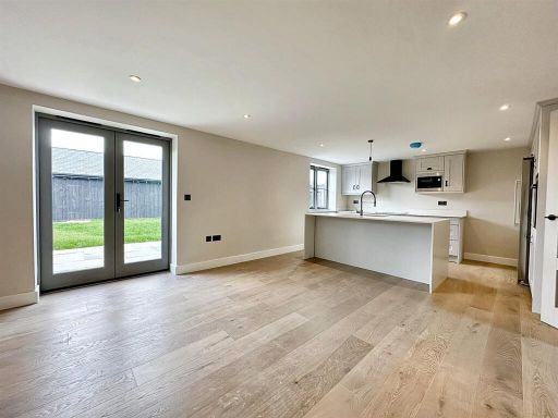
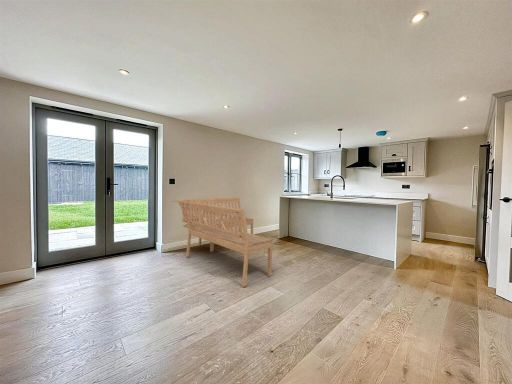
+ bench (239, 227)
